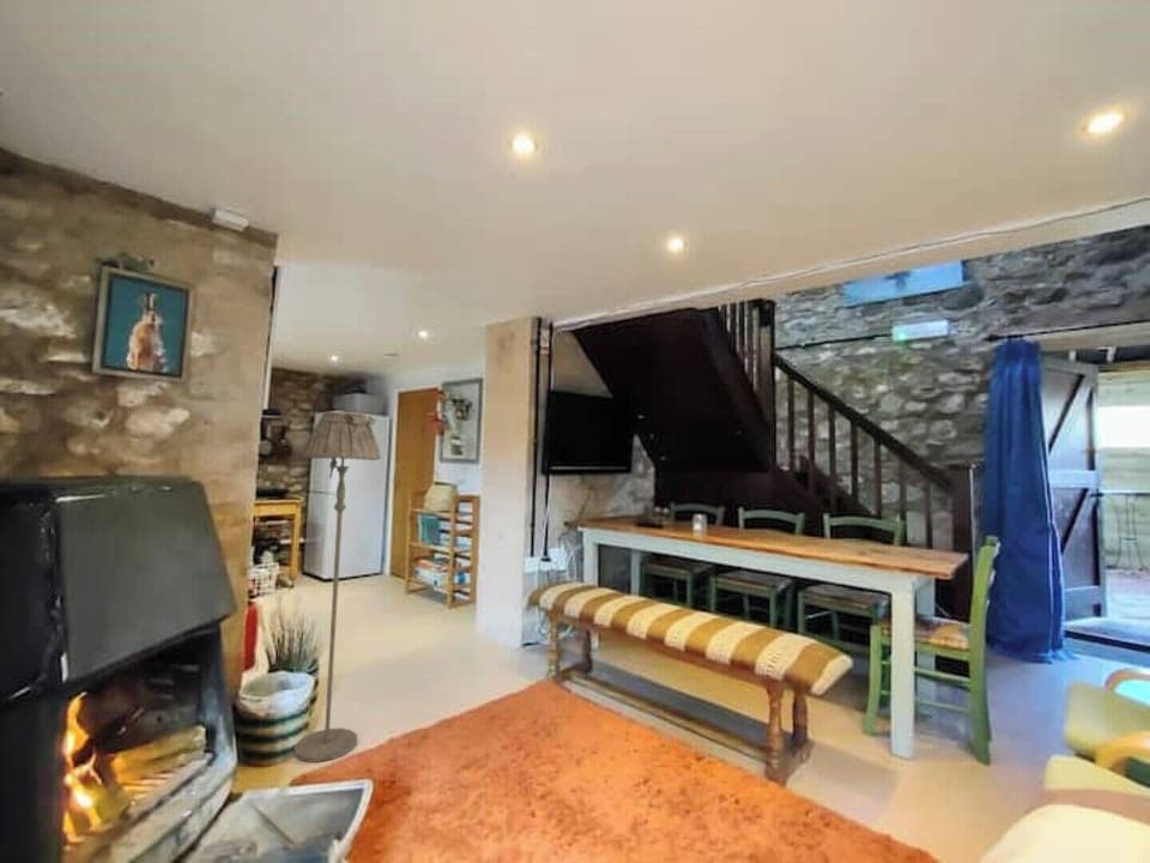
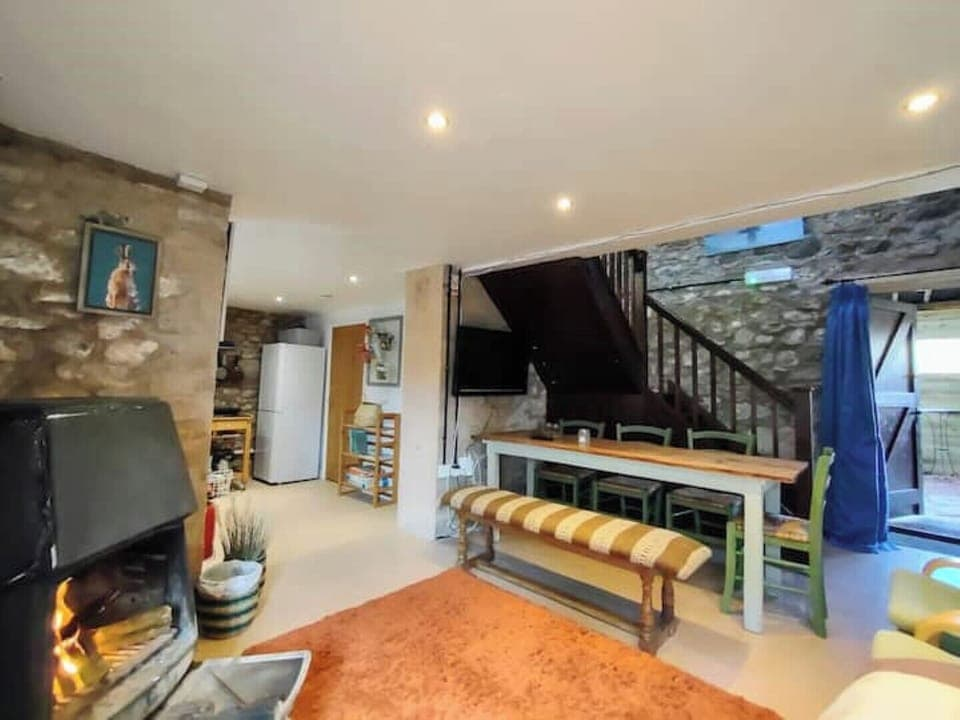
- floor lamp (335, 577)
